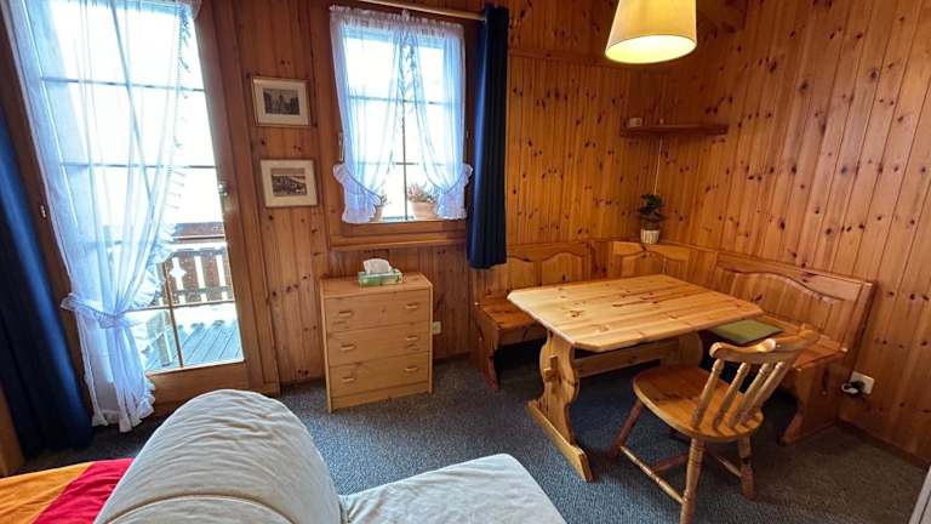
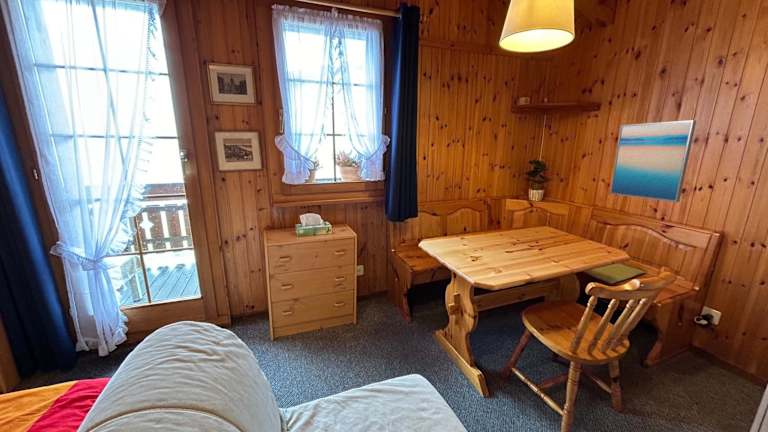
+ wall art (648, 161)
